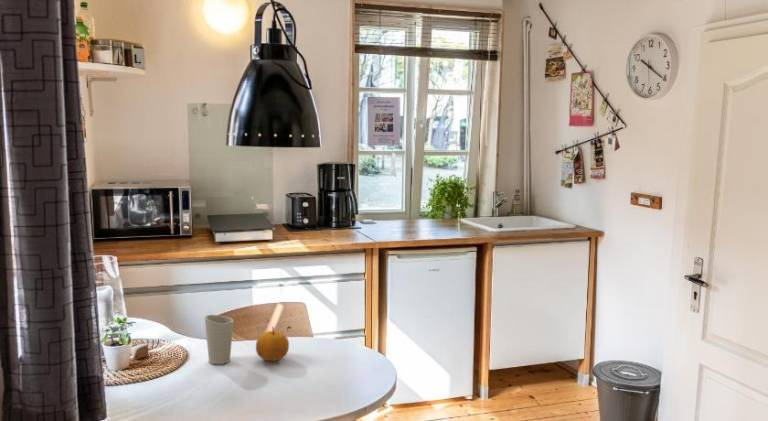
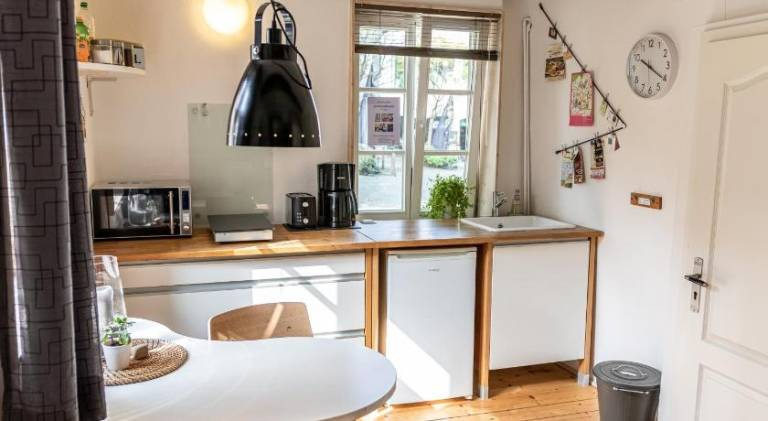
- cup (219, 338)
- fruit (272, 342)
